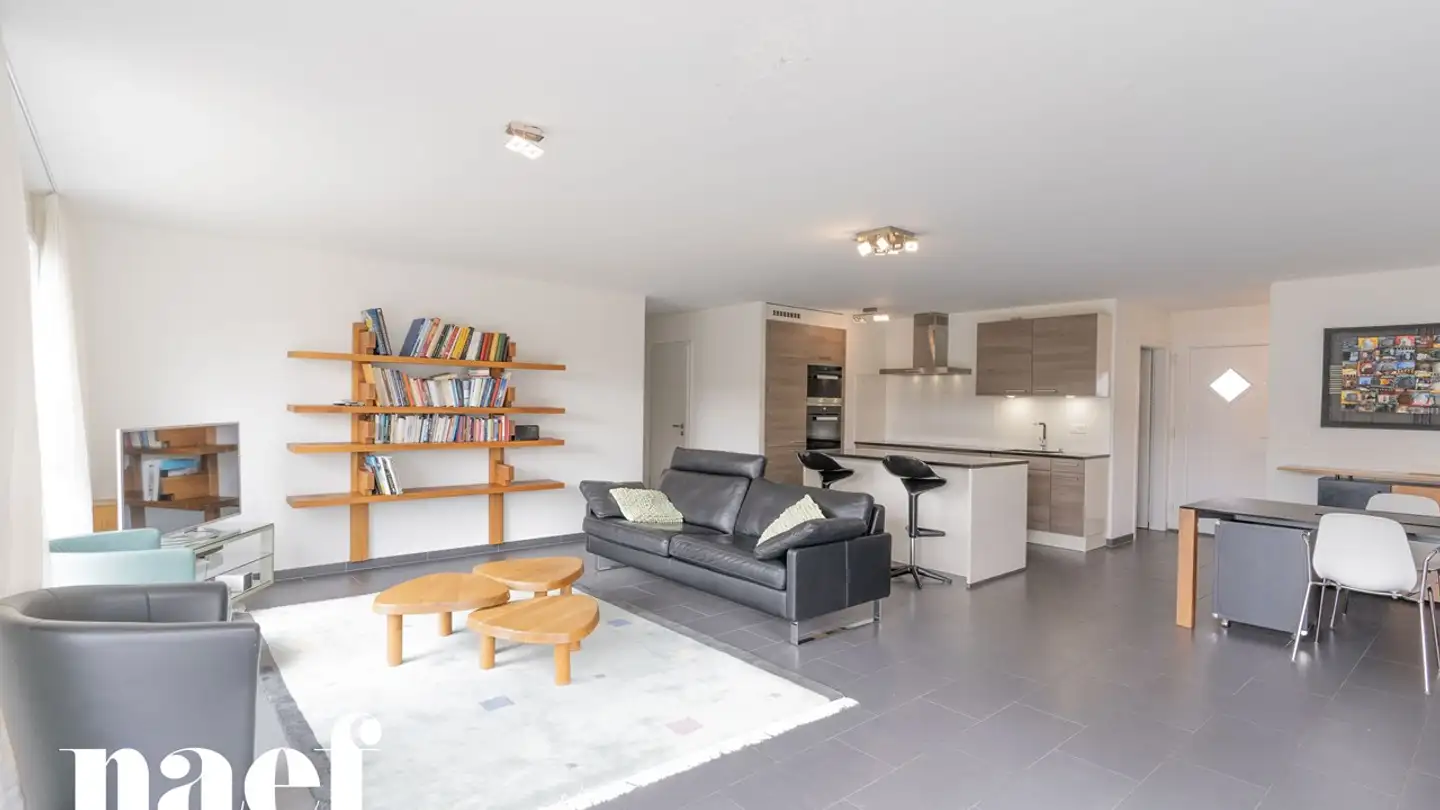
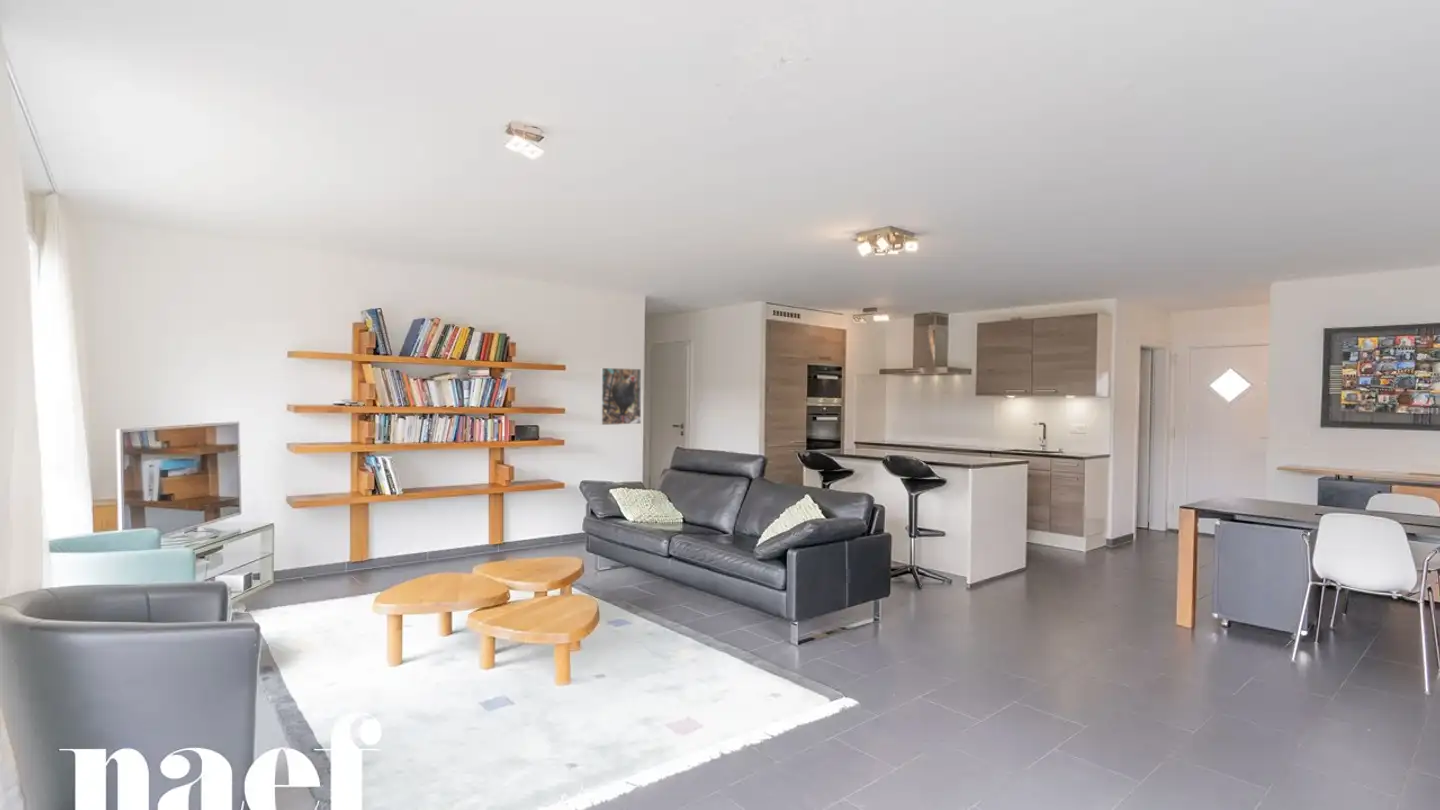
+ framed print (621, 396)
